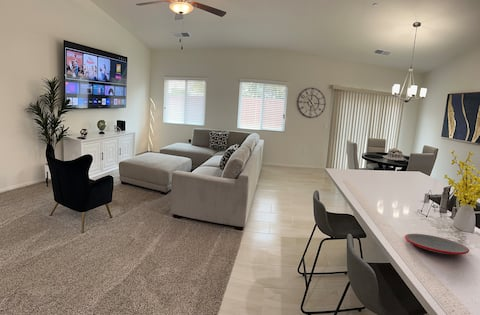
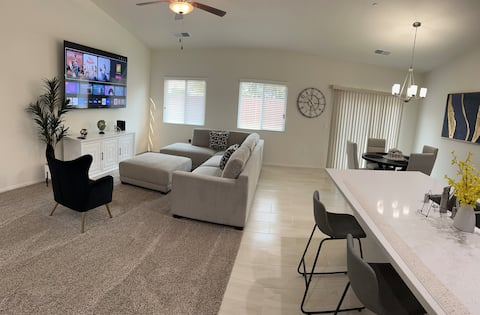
- plate (435, 244)
